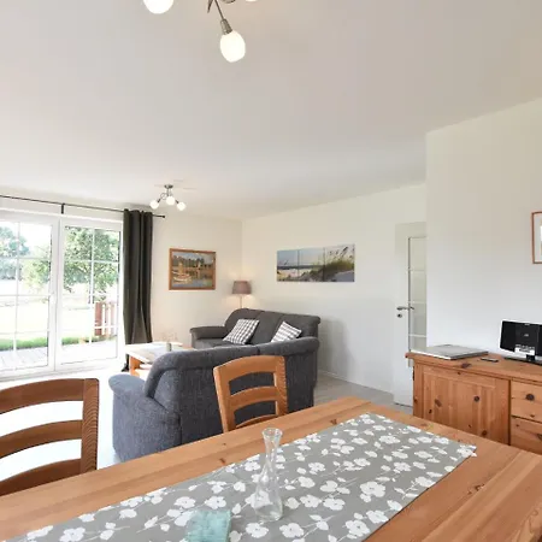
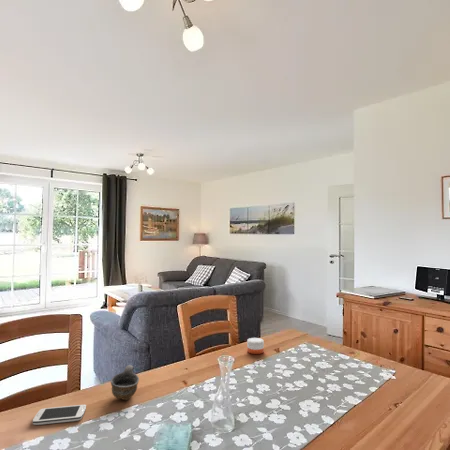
+ smartphone (60, 414)
+ candle (255, 339)
+ cup (126, 383)
